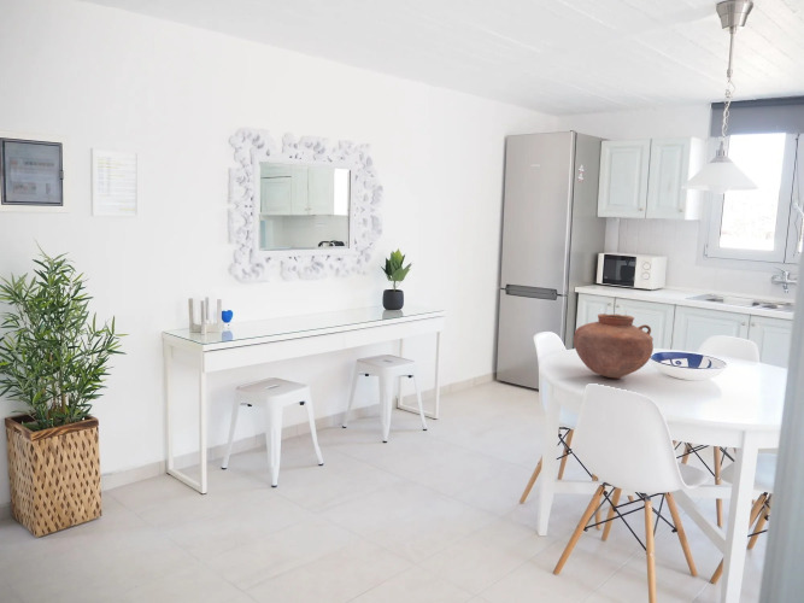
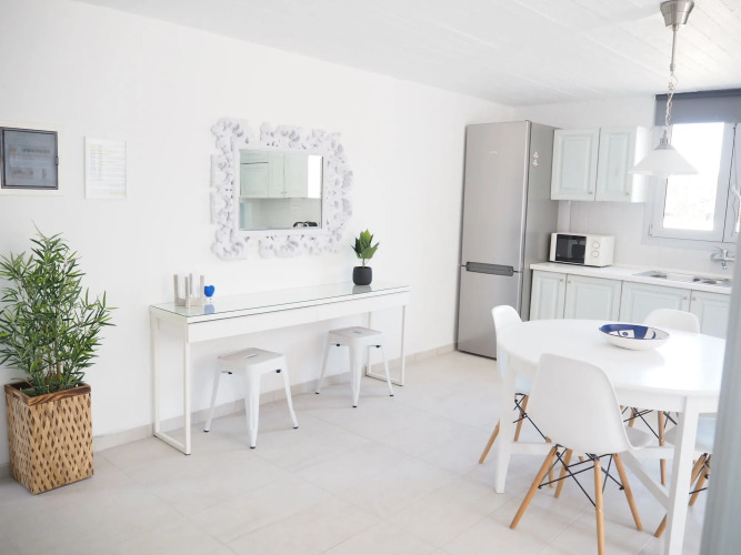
- vase (612, 346)
